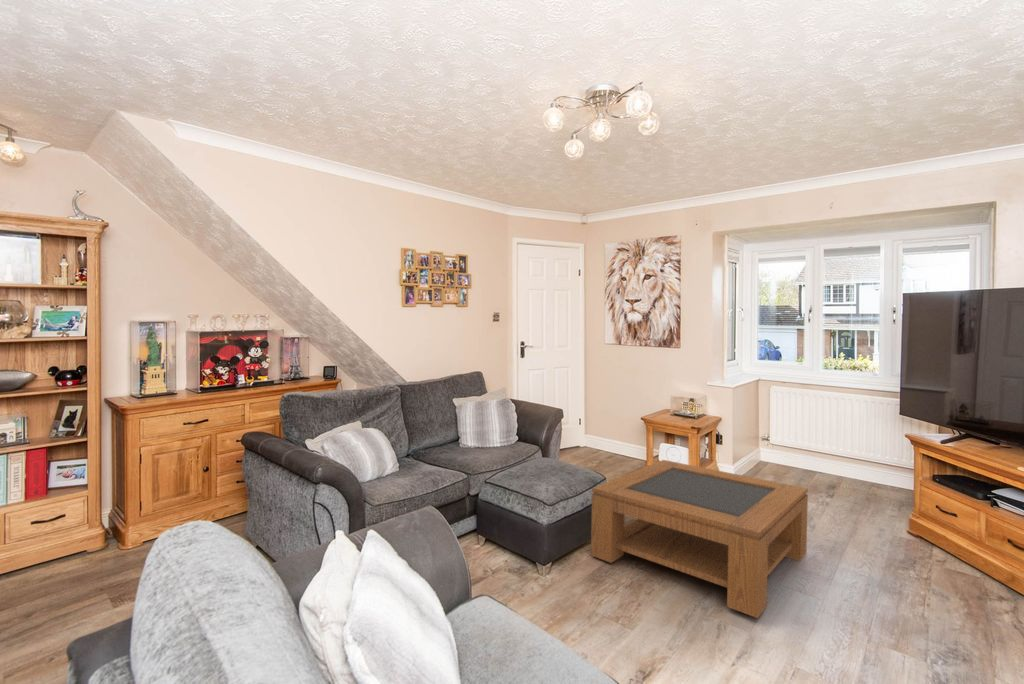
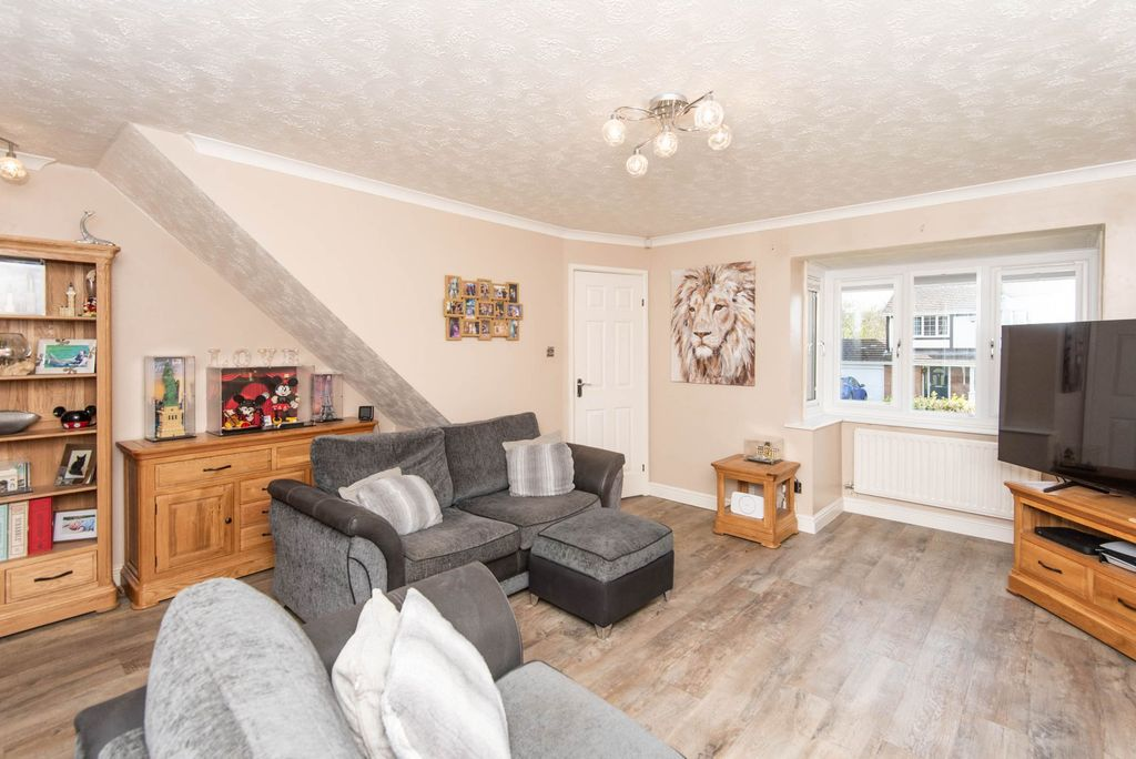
- coffee table (700, 521)
